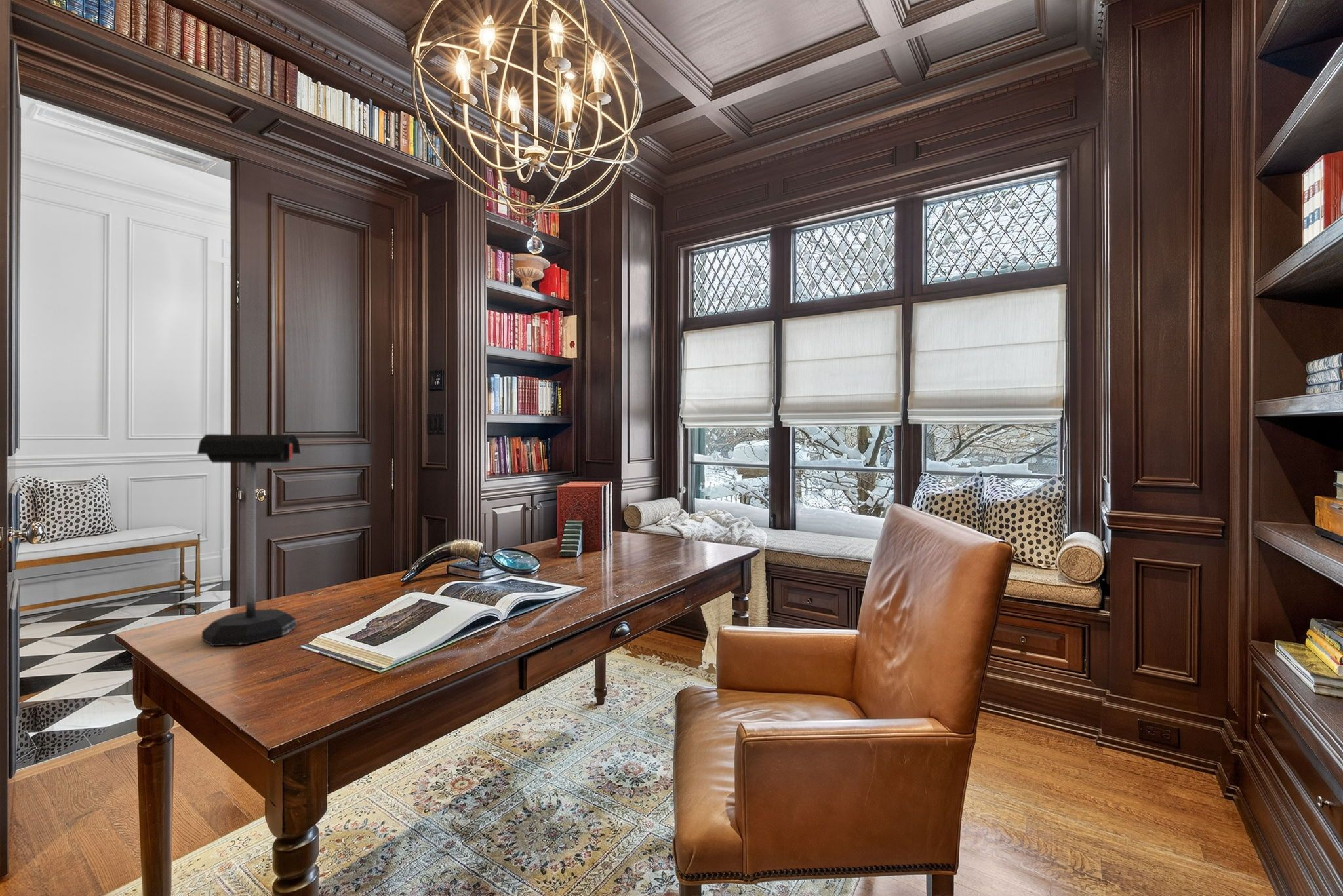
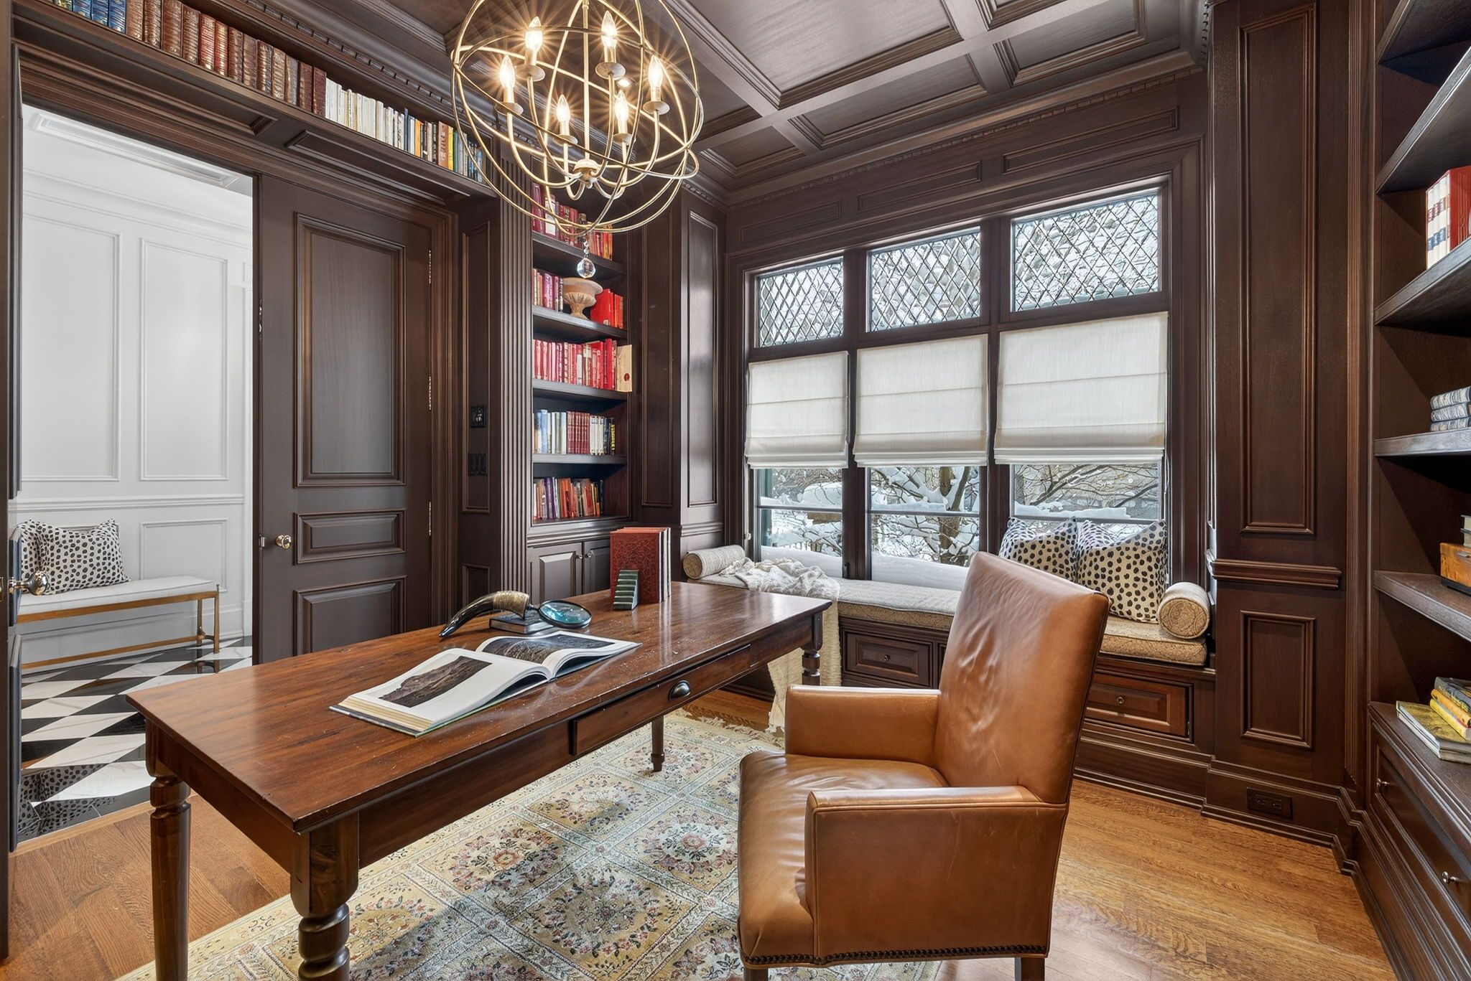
- mailbox (250, 534)
